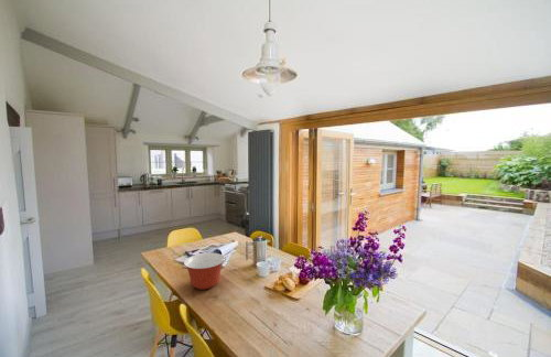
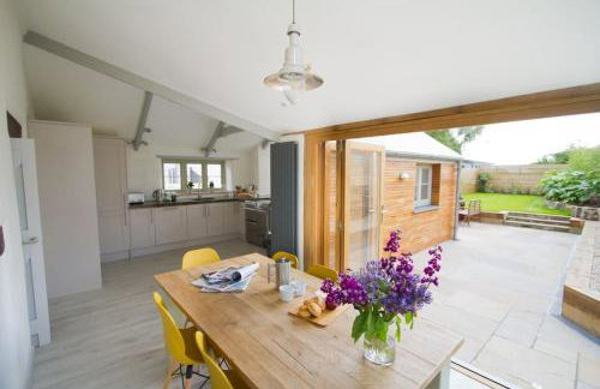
- mixing bowl (205, 272)
